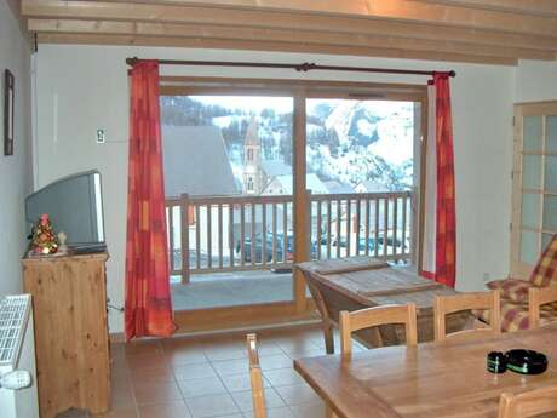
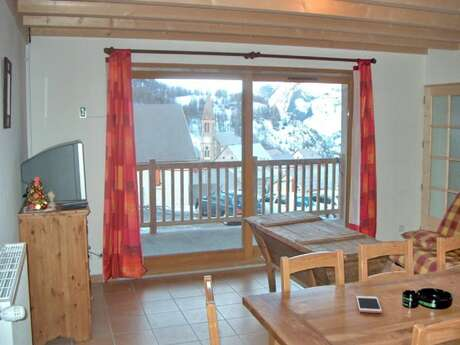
+ cell phone (368, 304)
